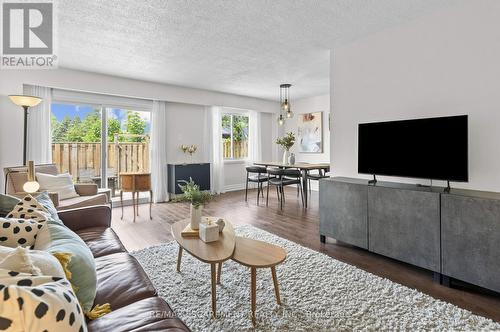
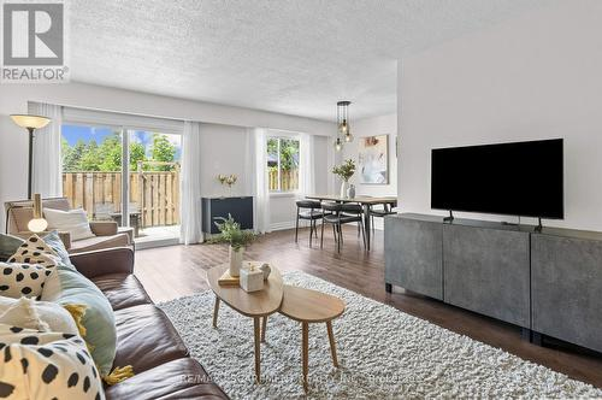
- side table (134, 196)
